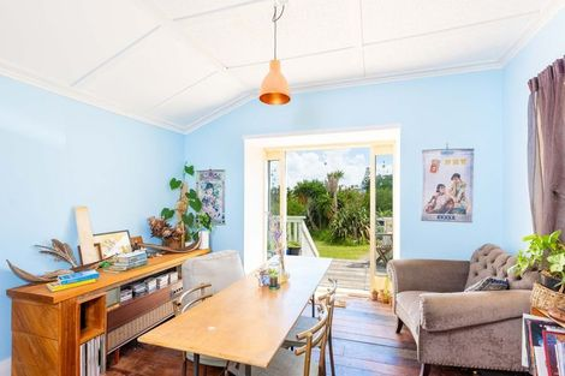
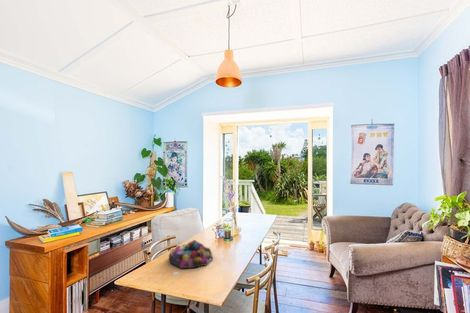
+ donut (190, 252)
